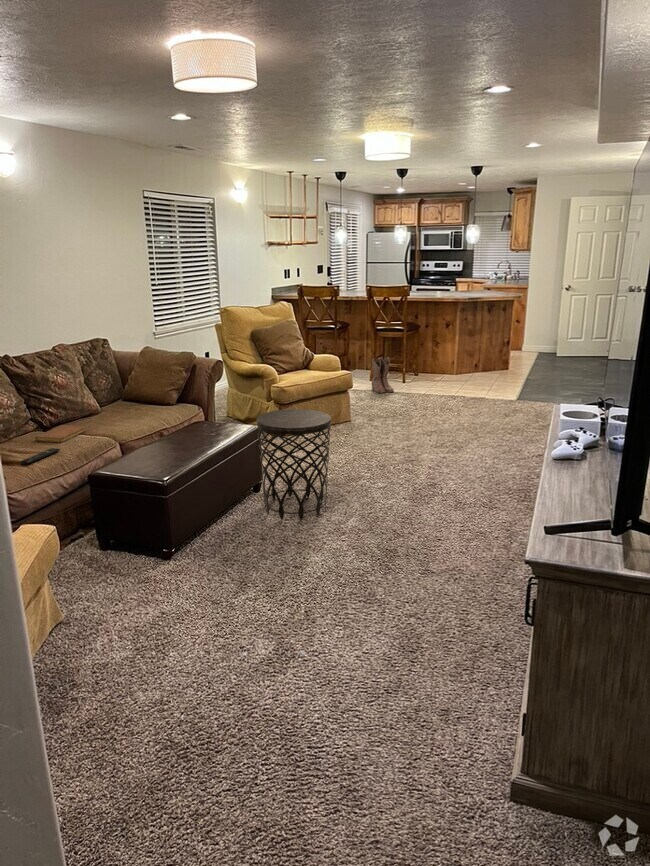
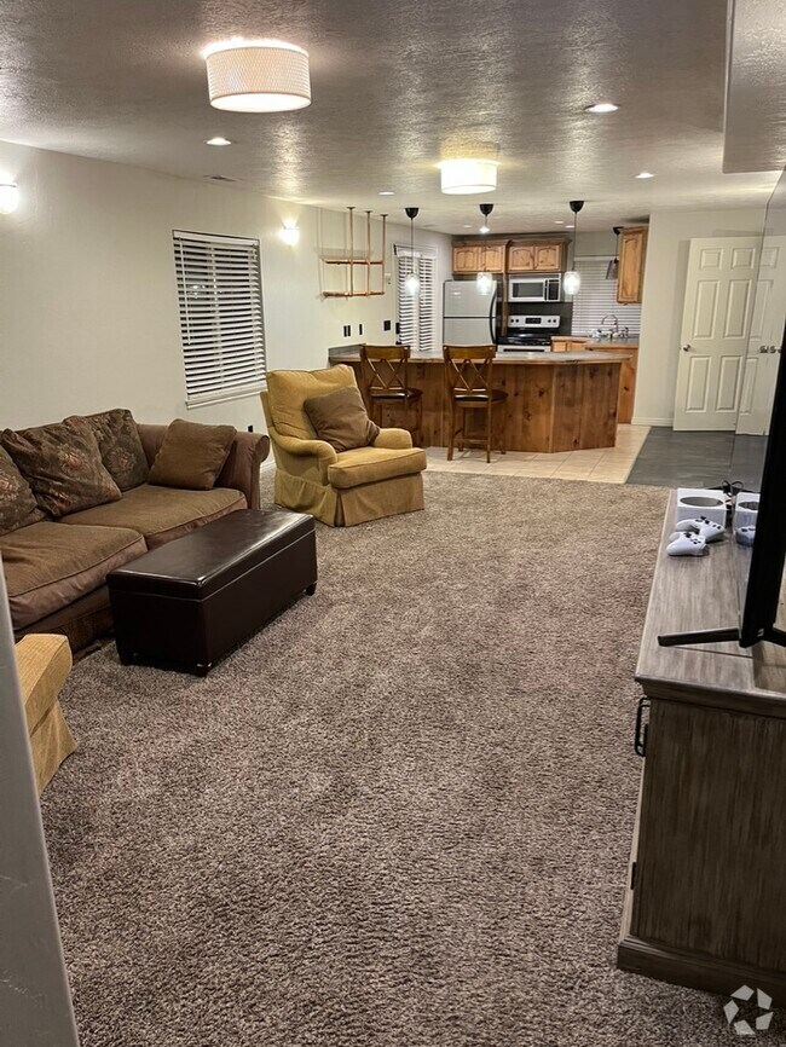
- boots (382, 374)
- remote control (40, 456)
- notebook (61, 433)
- side table (294, 463)
